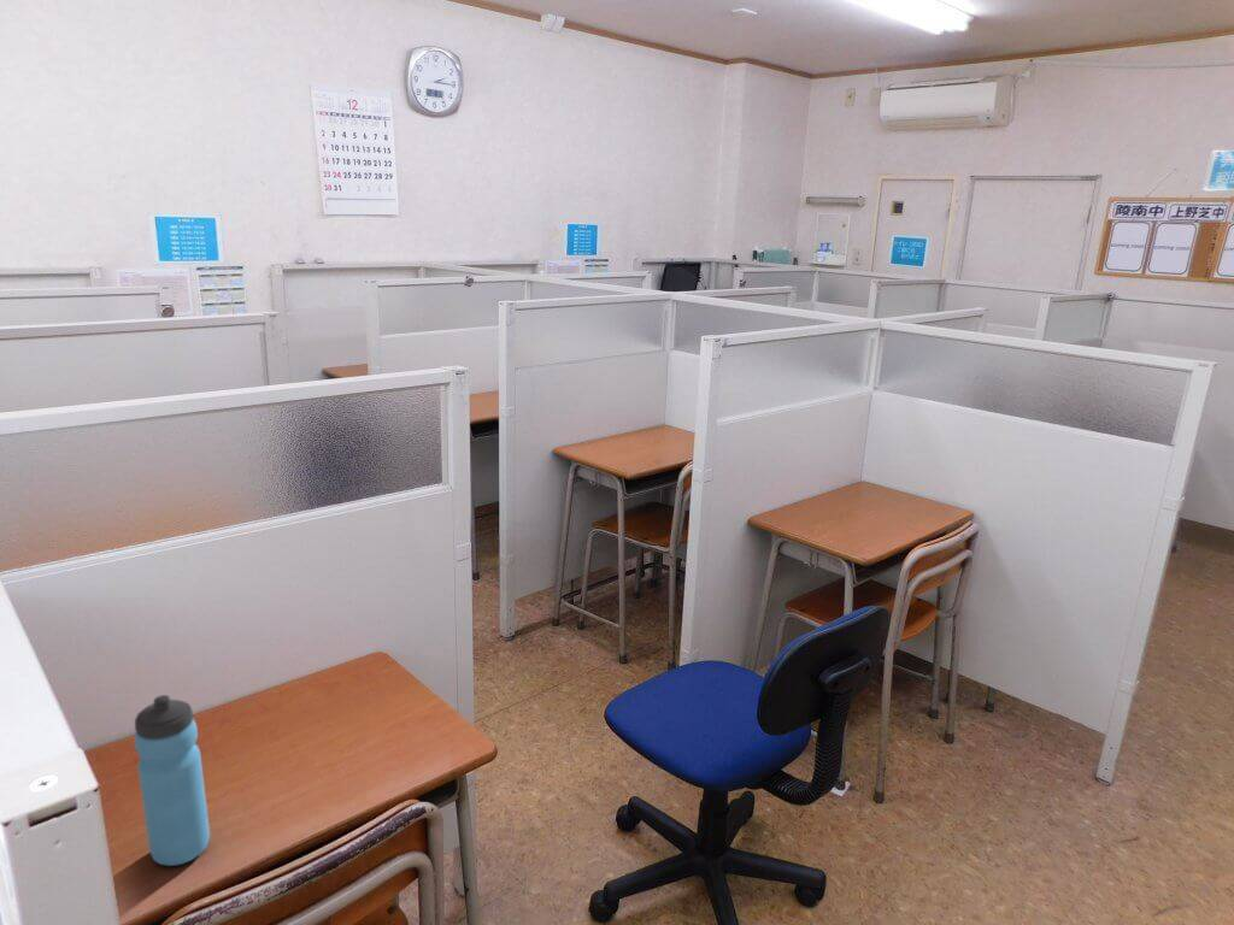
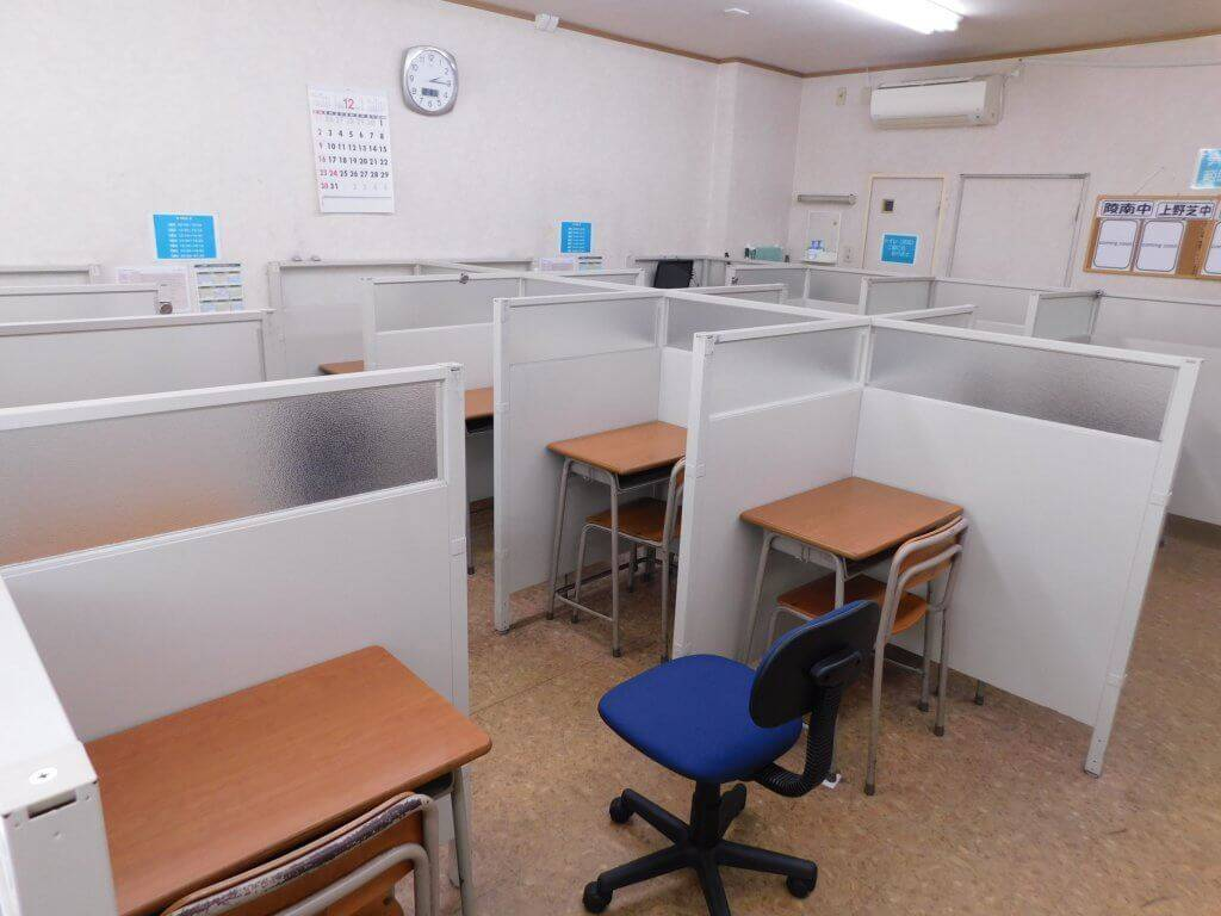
- water bottle (171, 776)
